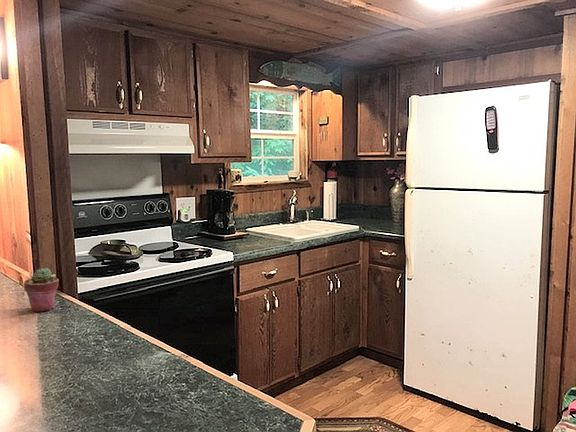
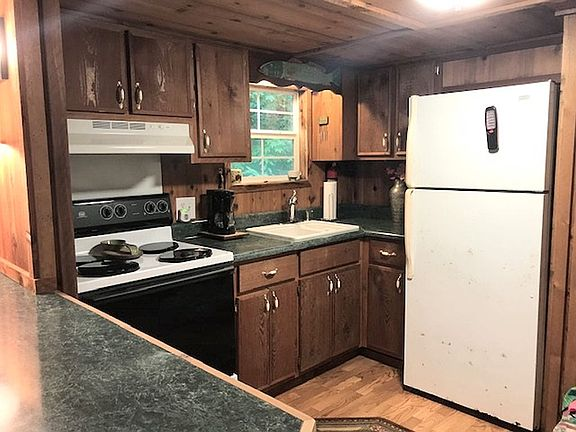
- potted succulent (41, 288)
